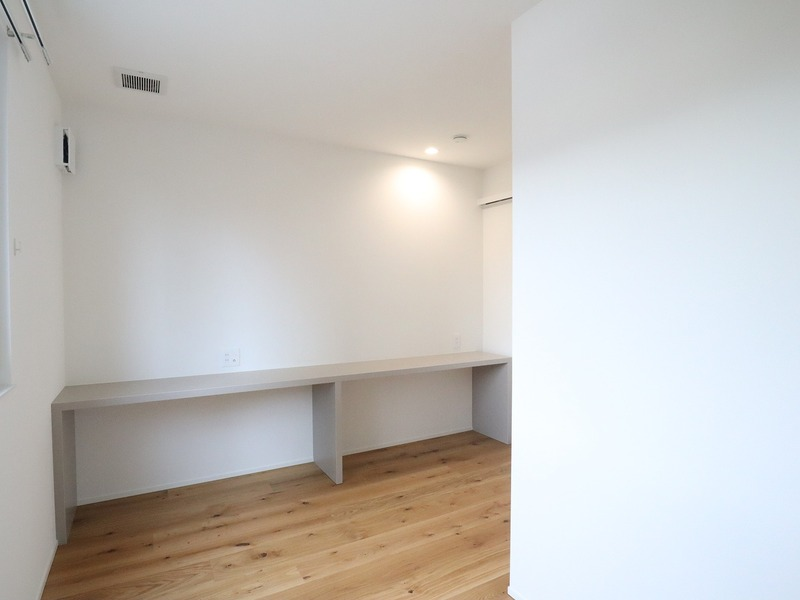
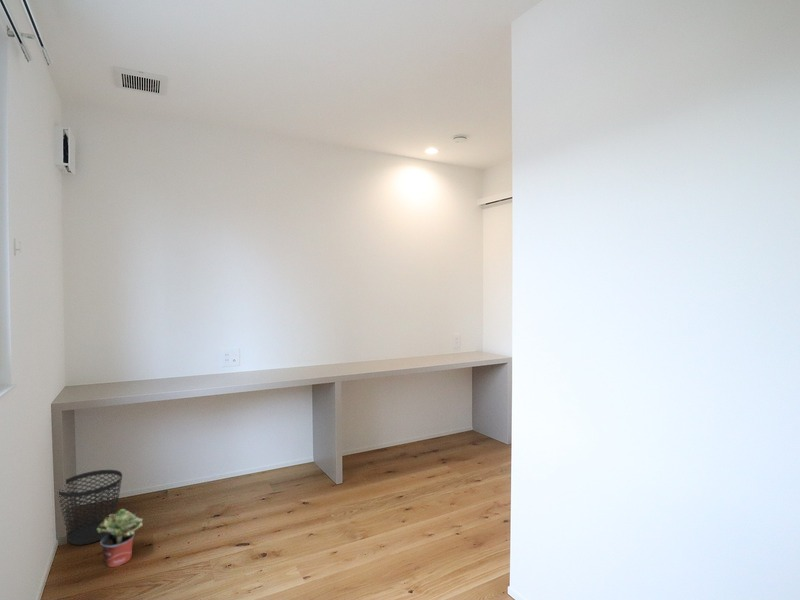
+ wastebasket (91, 507)
+ potted plant (121, 534)
